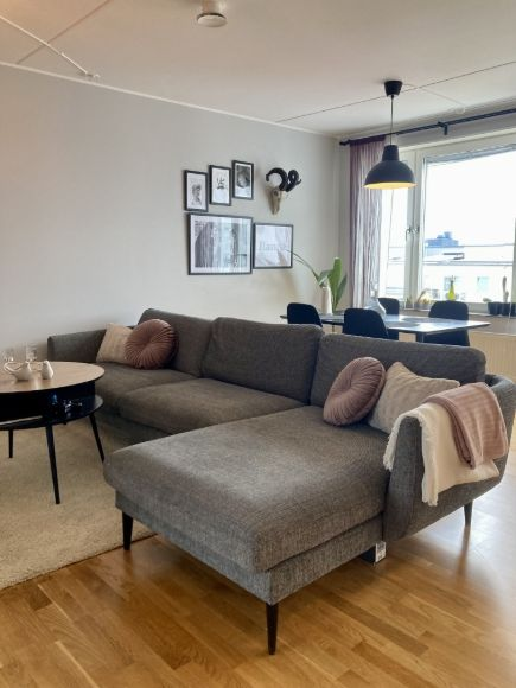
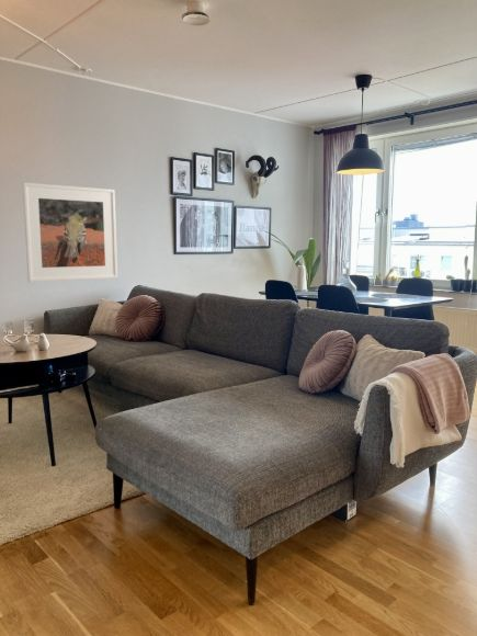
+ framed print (72, 234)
